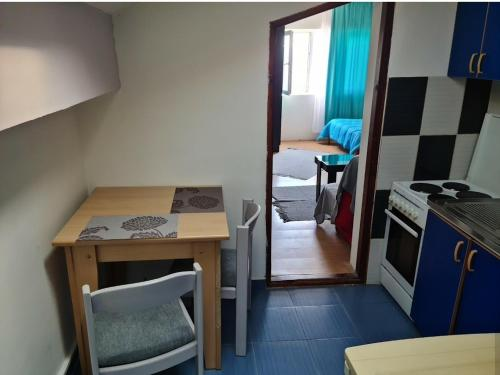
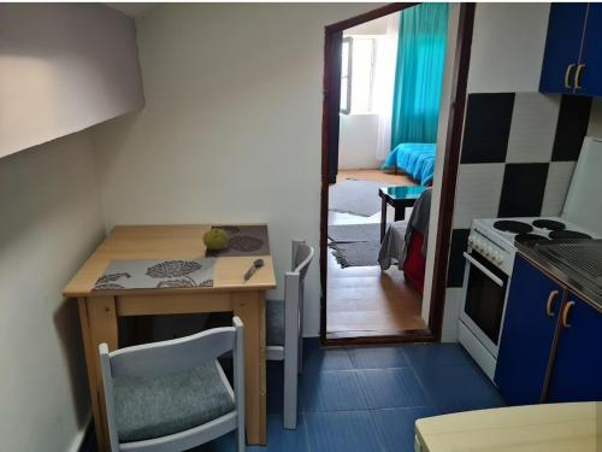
+ fruit (216, 239)
+ soupspoon (253, 266)
